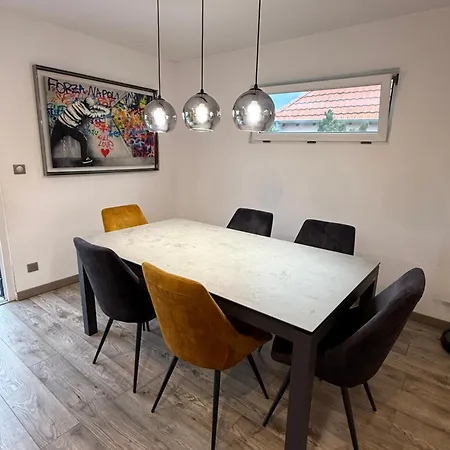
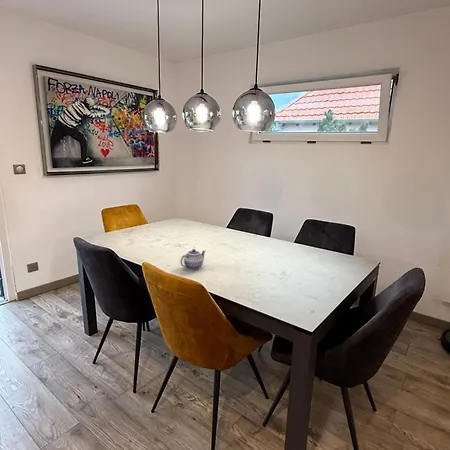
+ teapot (193, 258)
